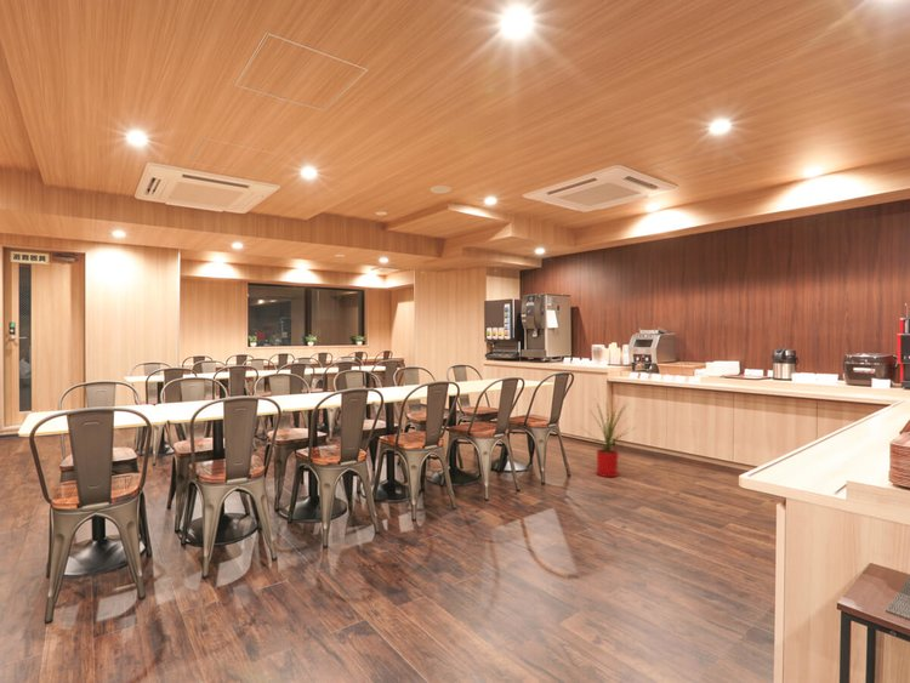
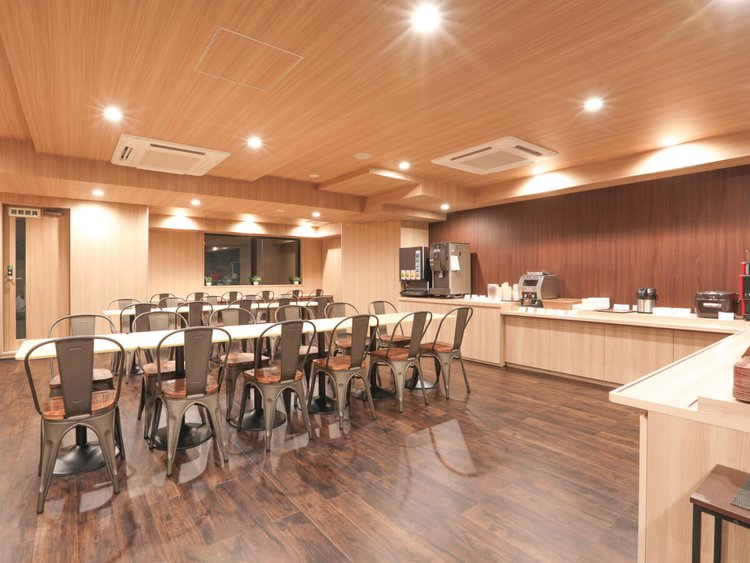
- house plant (605, 437)
